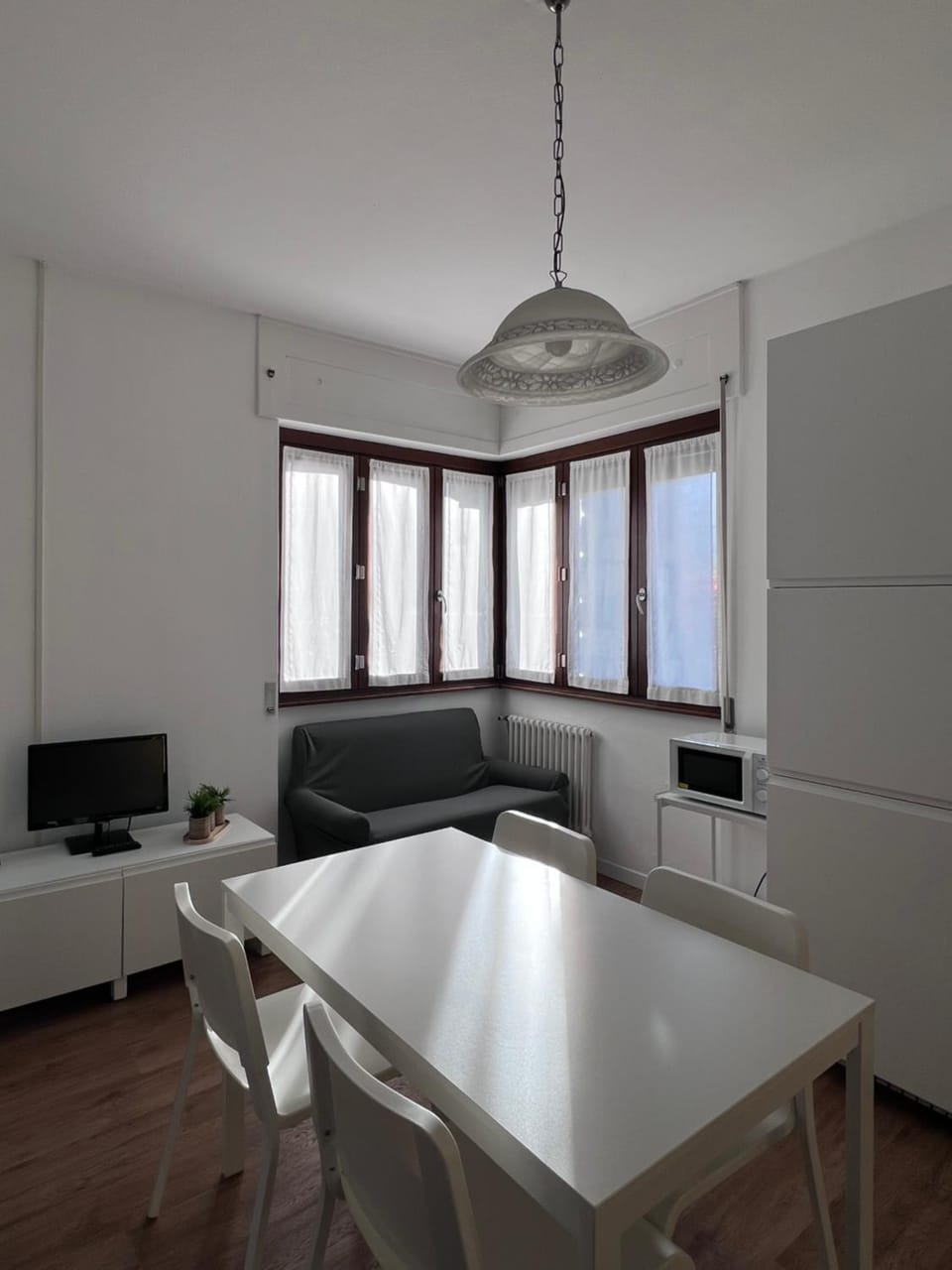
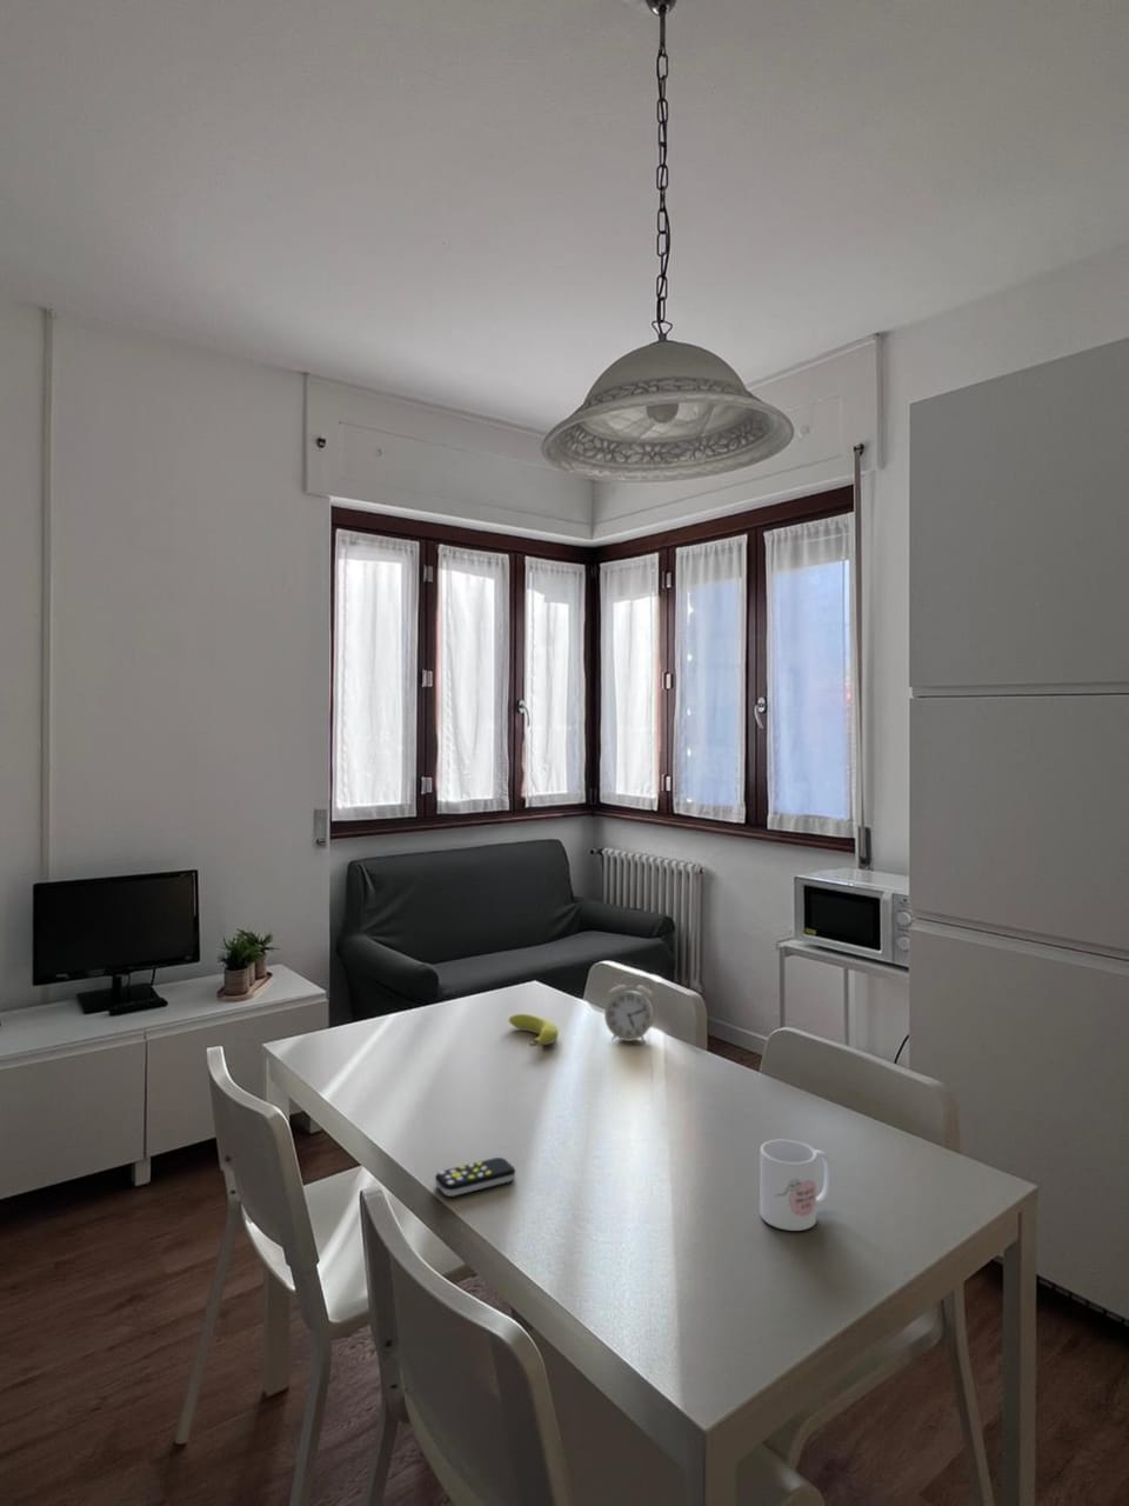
+ fruit (529, 1029)
+ alarm clock (630, 1007)
+ mug (797, 1181)
+ remote control (476, 1175)
